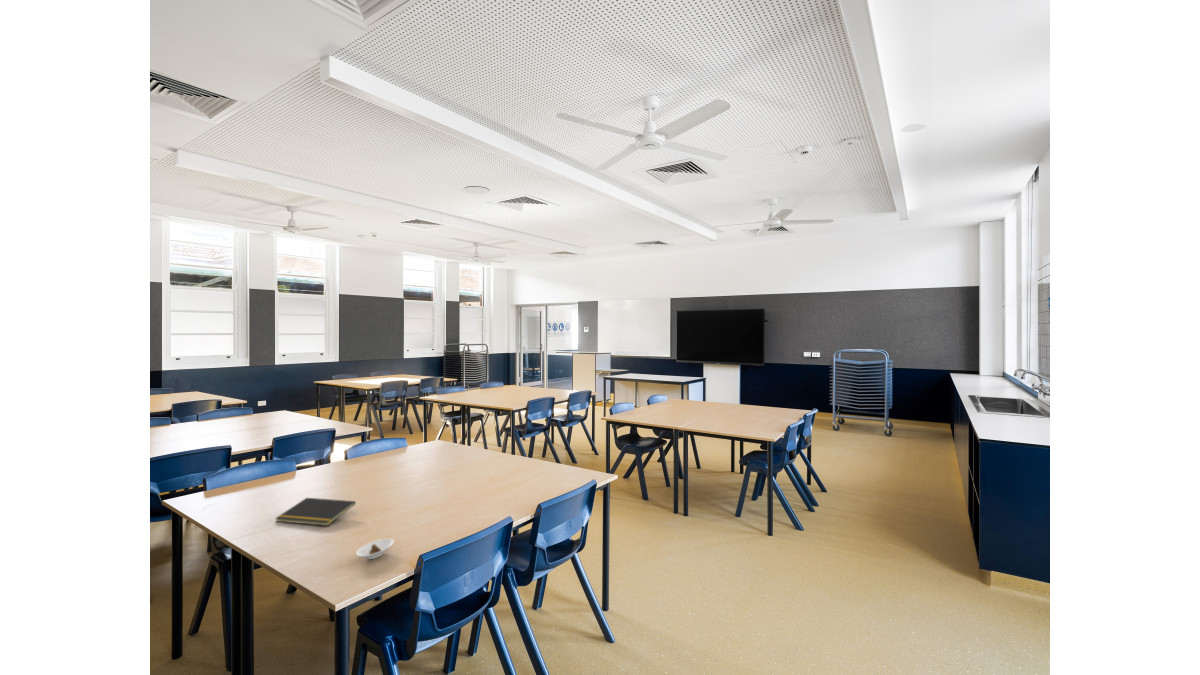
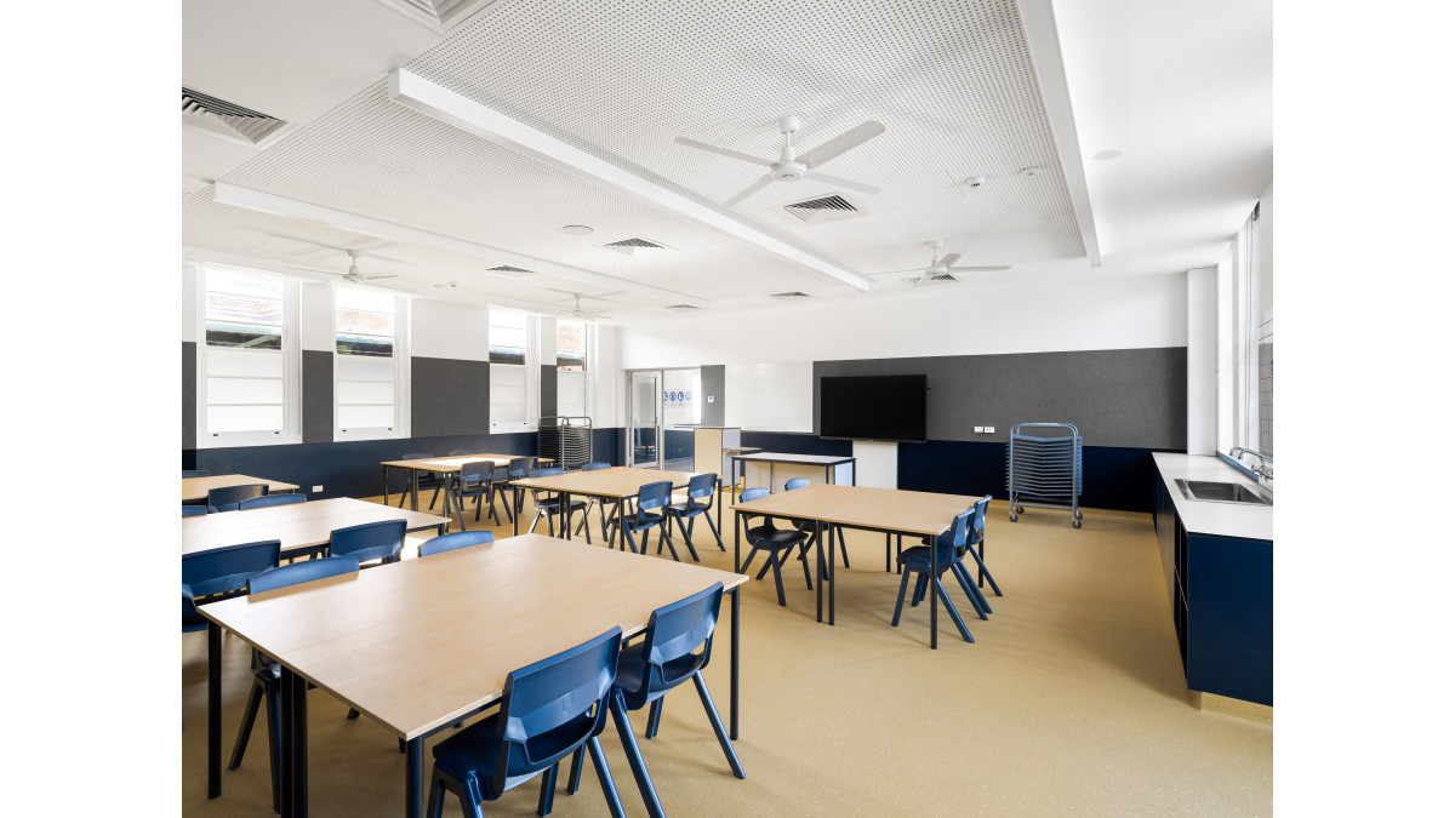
- saucer (375, 549)
- notepad (316, 511)
